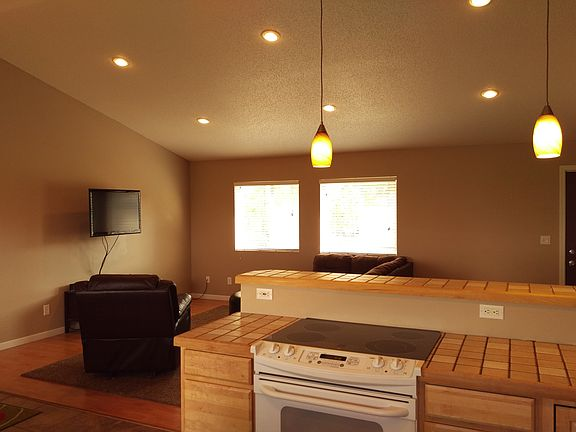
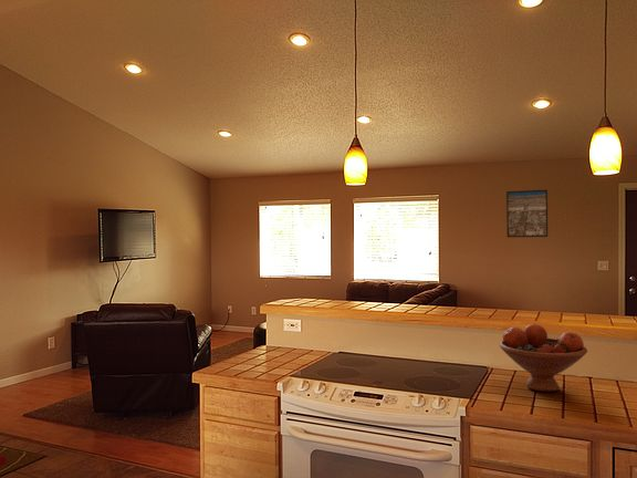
+ fruit bowl (542, 357)
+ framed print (526, 214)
